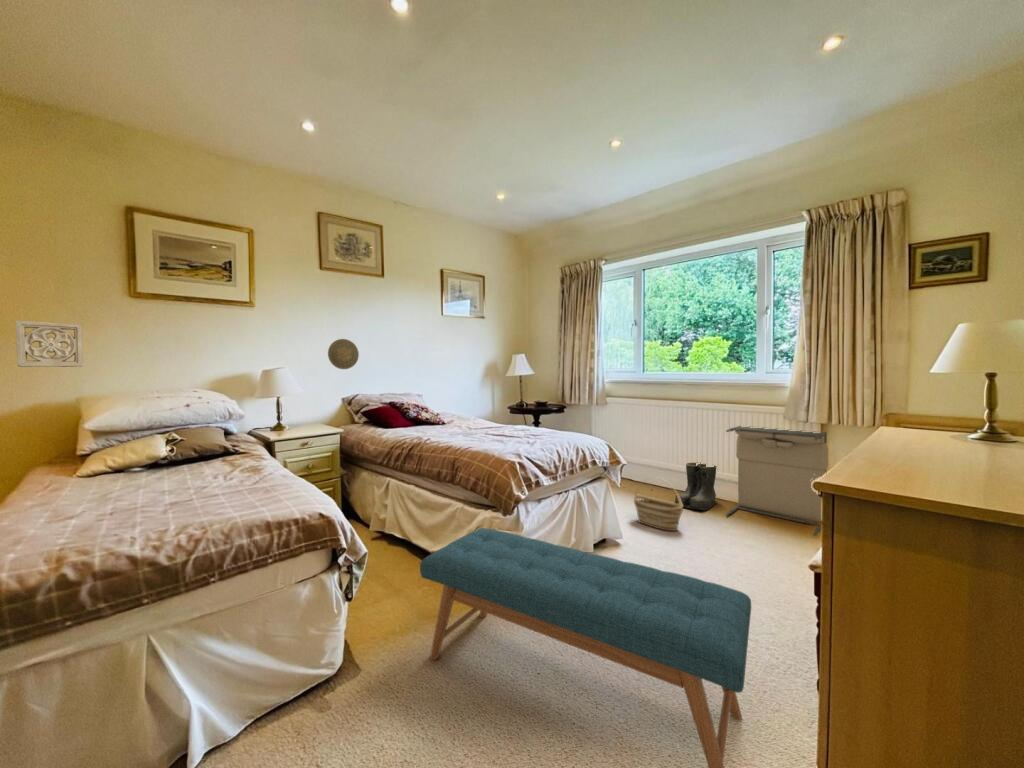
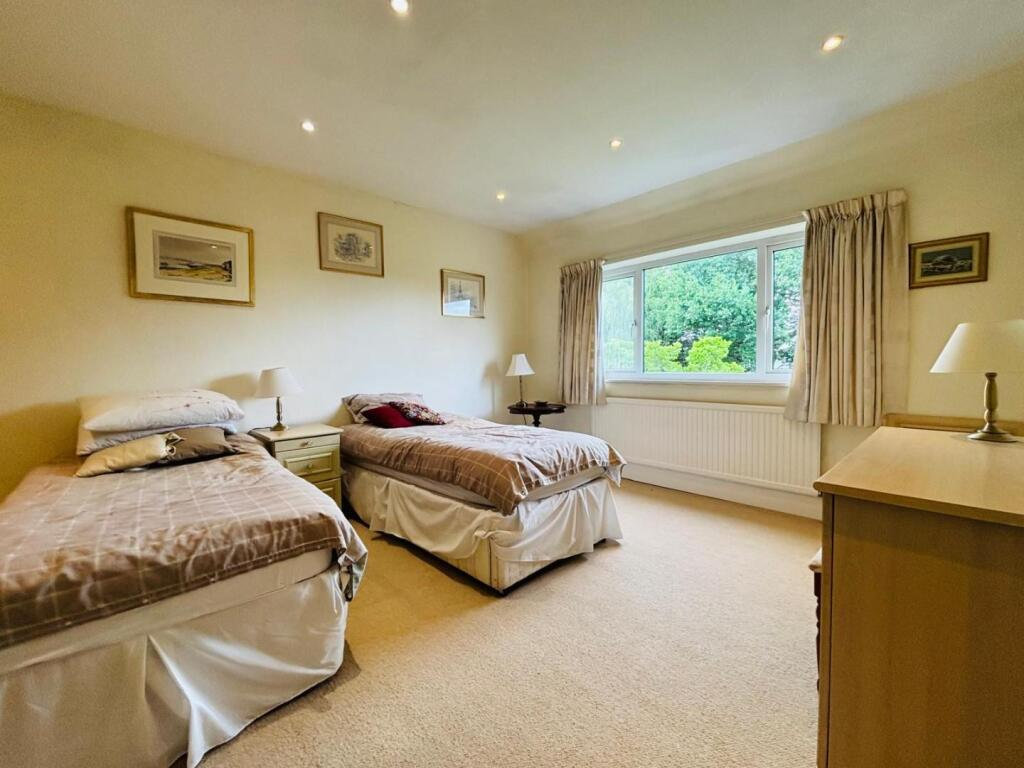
- bench (570, 625)
- decorative plate (344, 354)
- wall ornament (50, 345)
- laundry hamper (774, 475)
- basket (657, 501)
- boots (696, 484)
